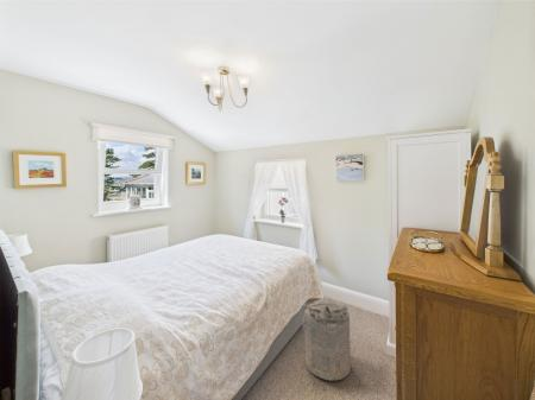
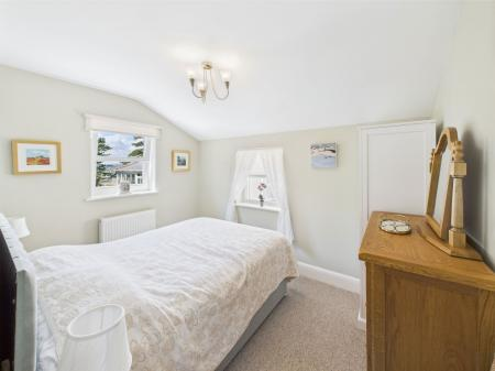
- laundry hamper (325, 334)
